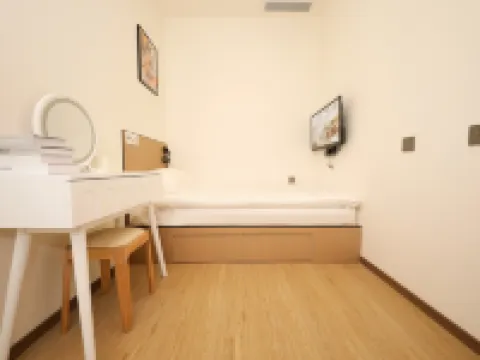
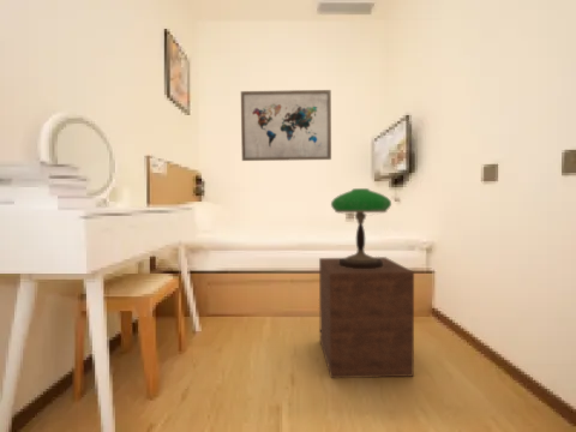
+ wall art (286, 125)
+ nightstand (360, 310)
+ table lamp (360, 226)
